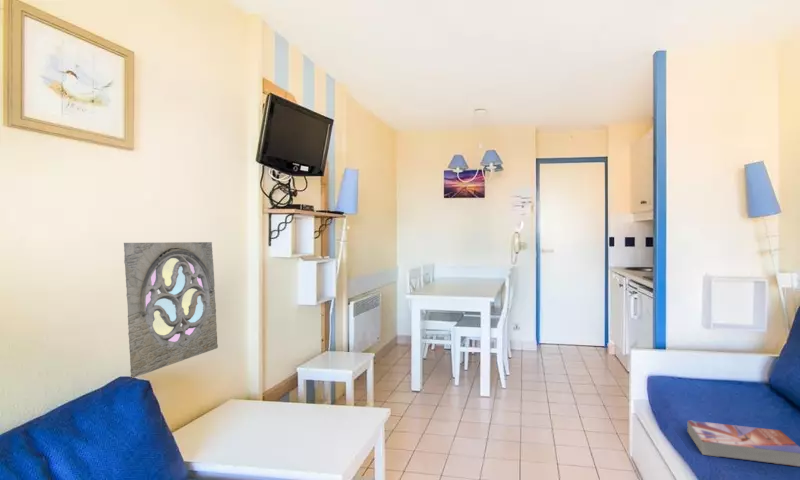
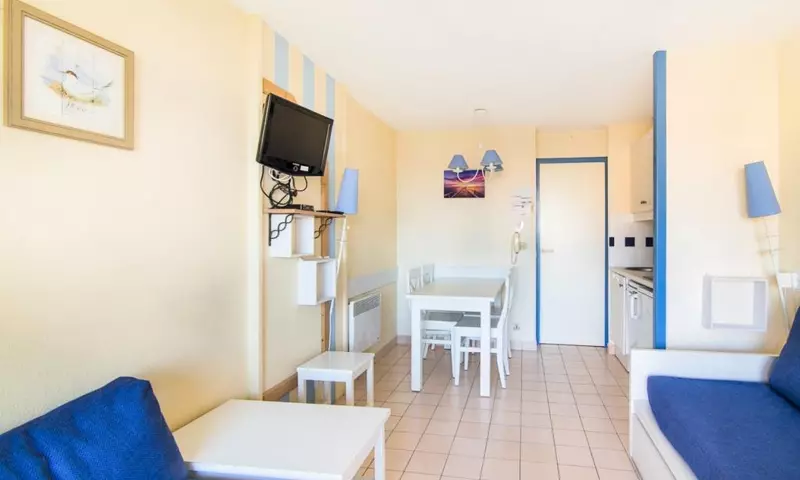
- textbook (742, 441)
- wall ornament (174, 301)
